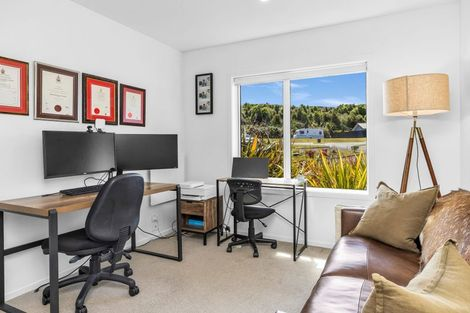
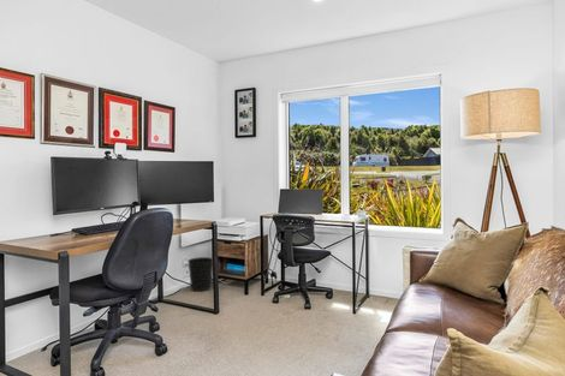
+ wastebasket (201, 274)
